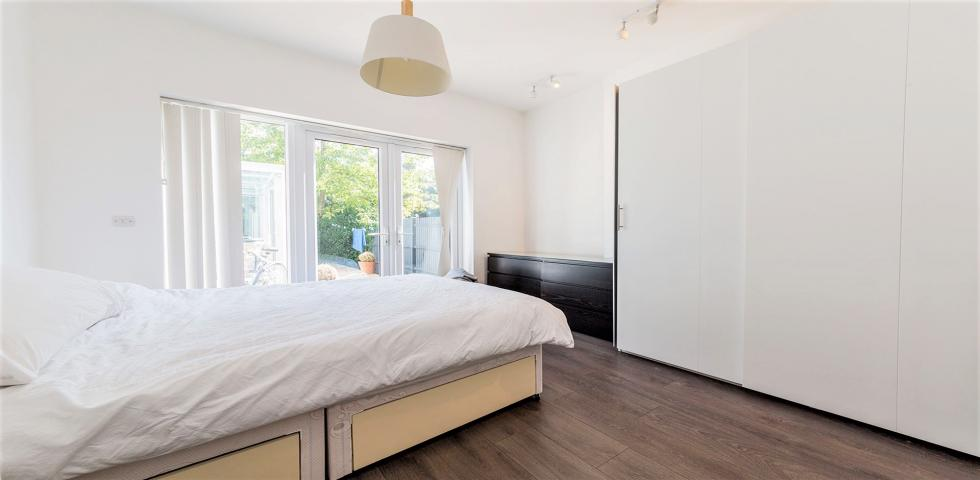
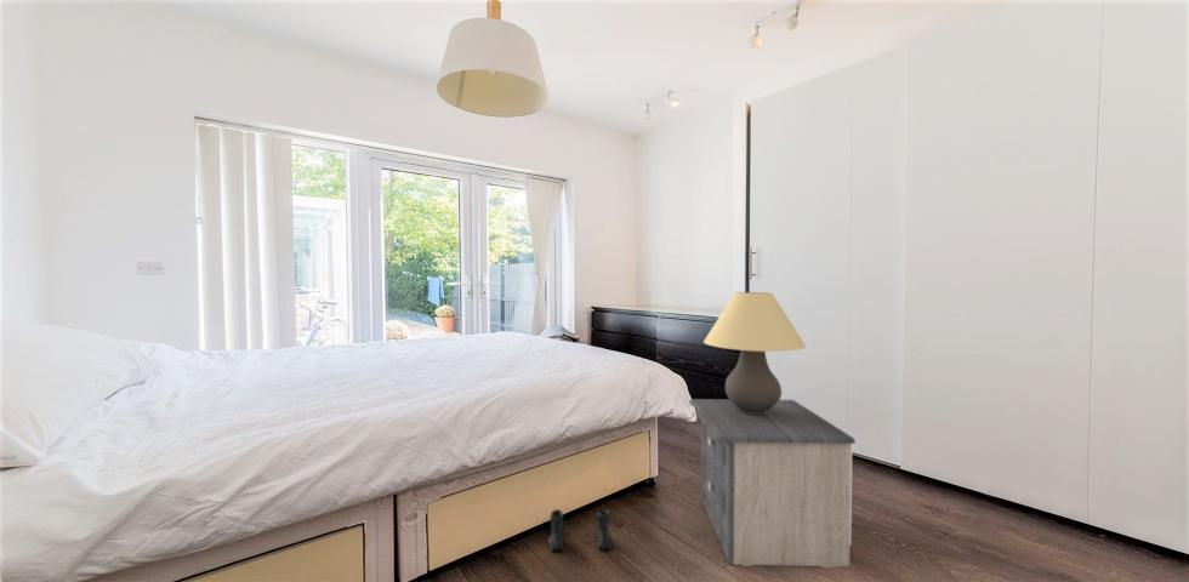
+ table lamp (752, 350)
+ boots (562, 525)
+ nightstand (758, 472)
